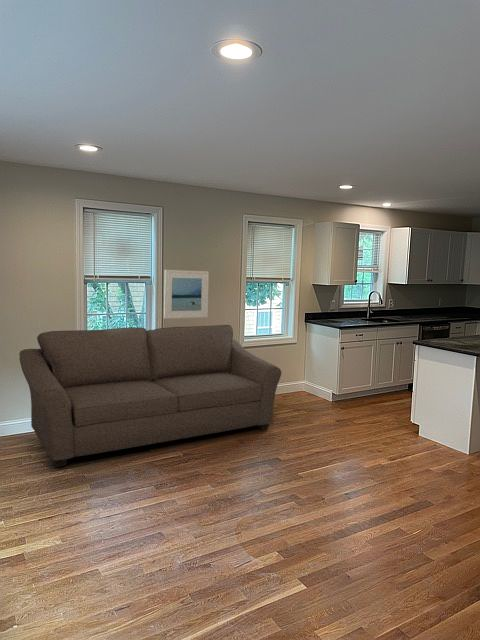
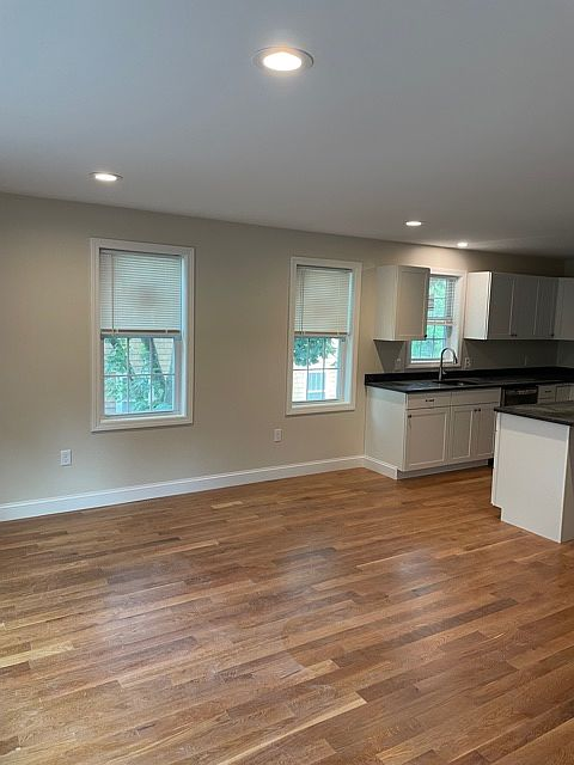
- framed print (186, 294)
- sofa (157, 381)
